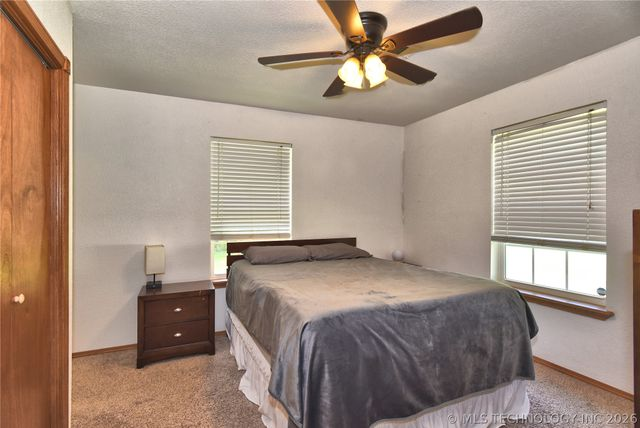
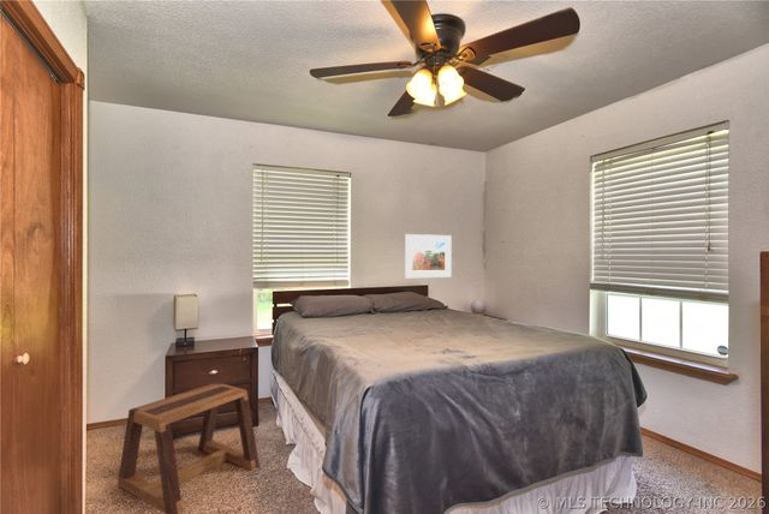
+ stool (199, 438)
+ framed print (428, 256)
